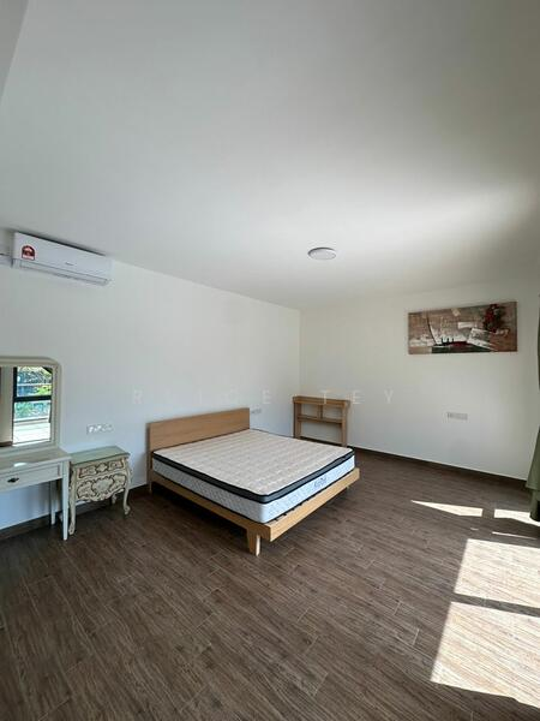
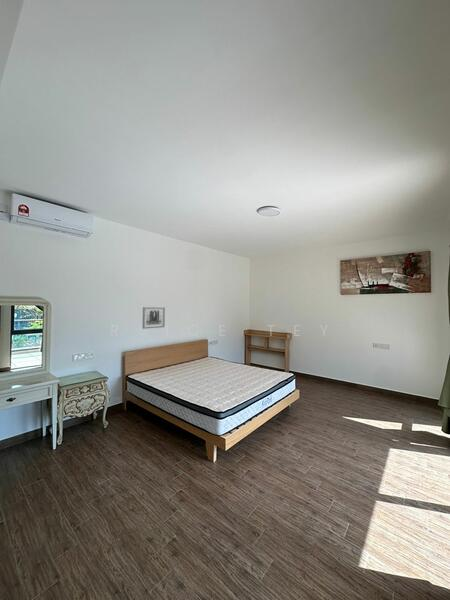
+ wall art (154, 317)
